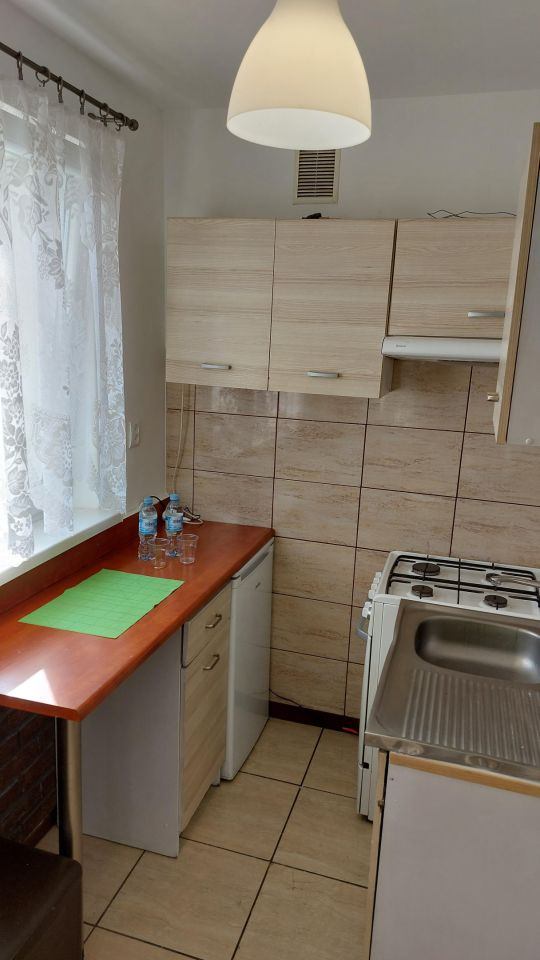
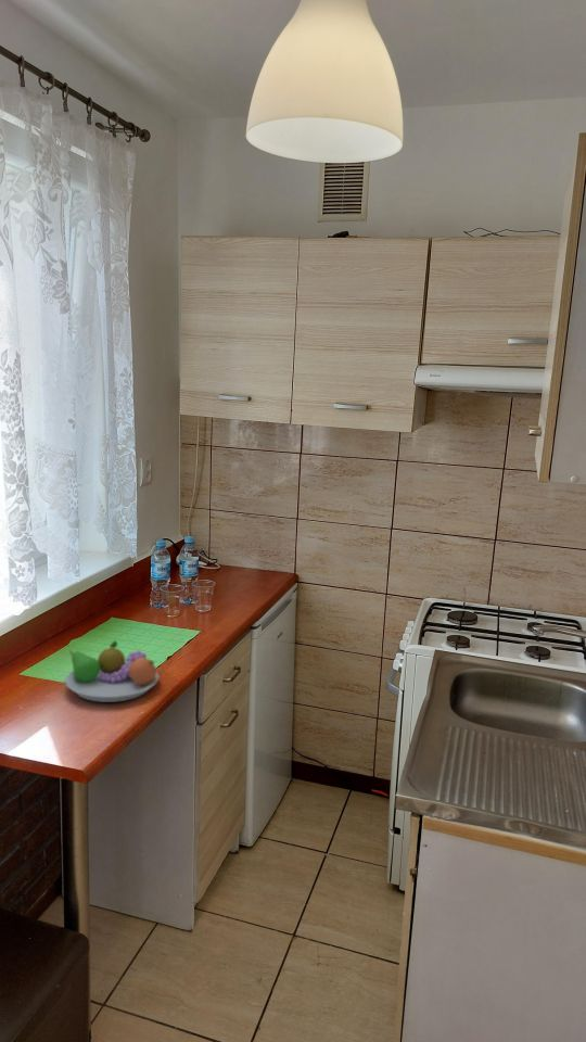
+ fruit bowl (110, 669)
